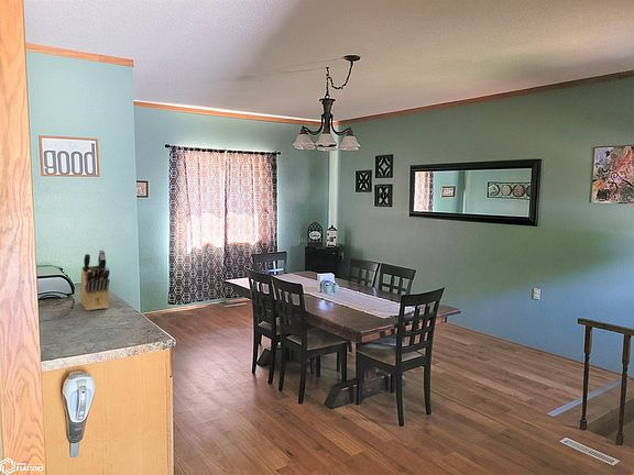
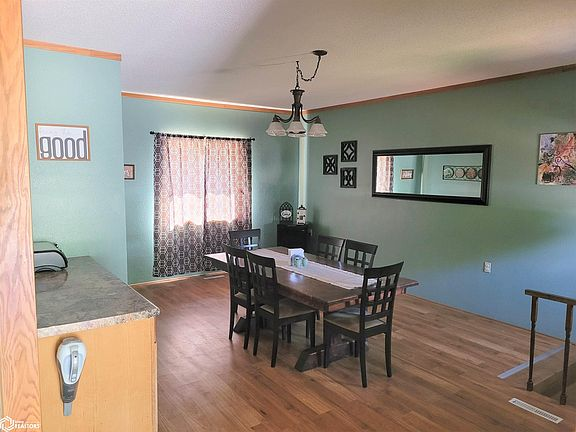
- knife block (94, 277)
